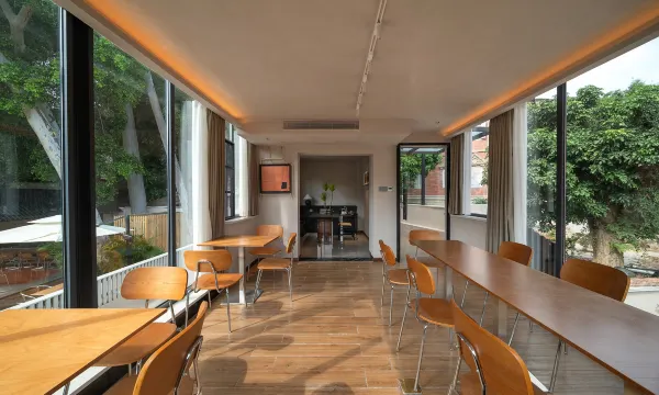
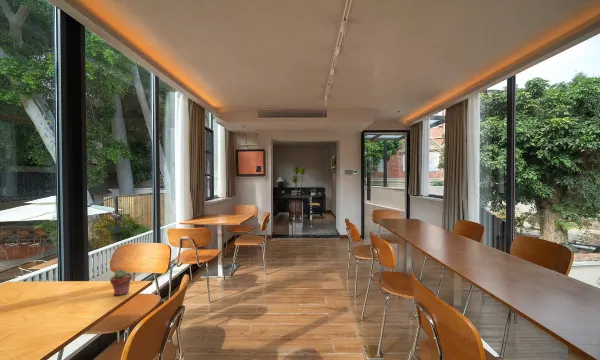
+ potted succulent (121, 281)
